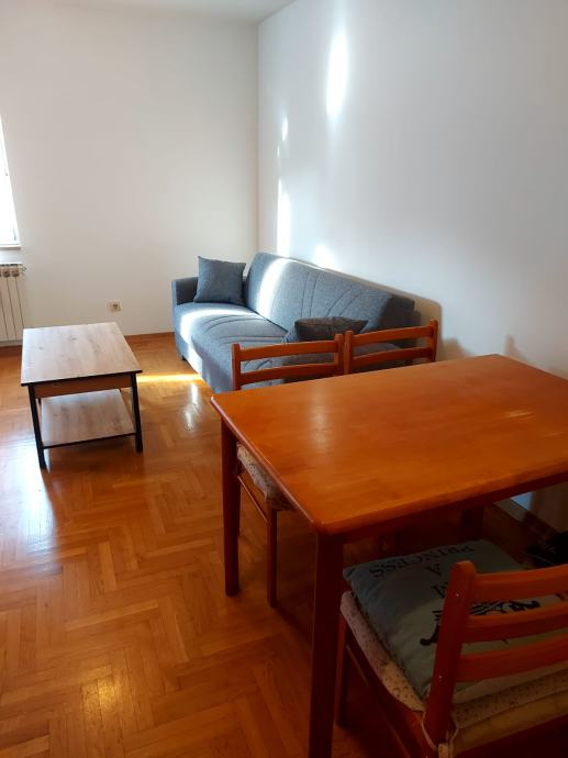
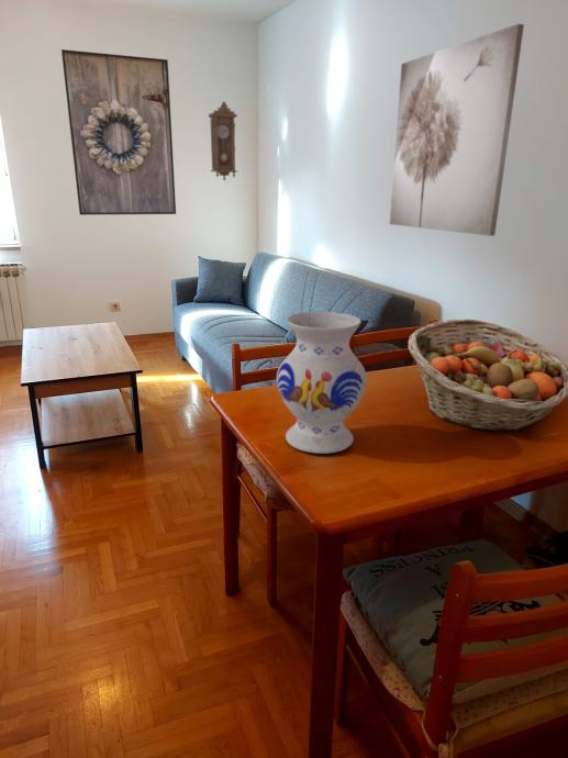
+ pendulum clock (223, 142)
+ fruit basket (488, 371)
+ vase (321, 382)
+ wall art (444, 143)
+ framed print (123, 137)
